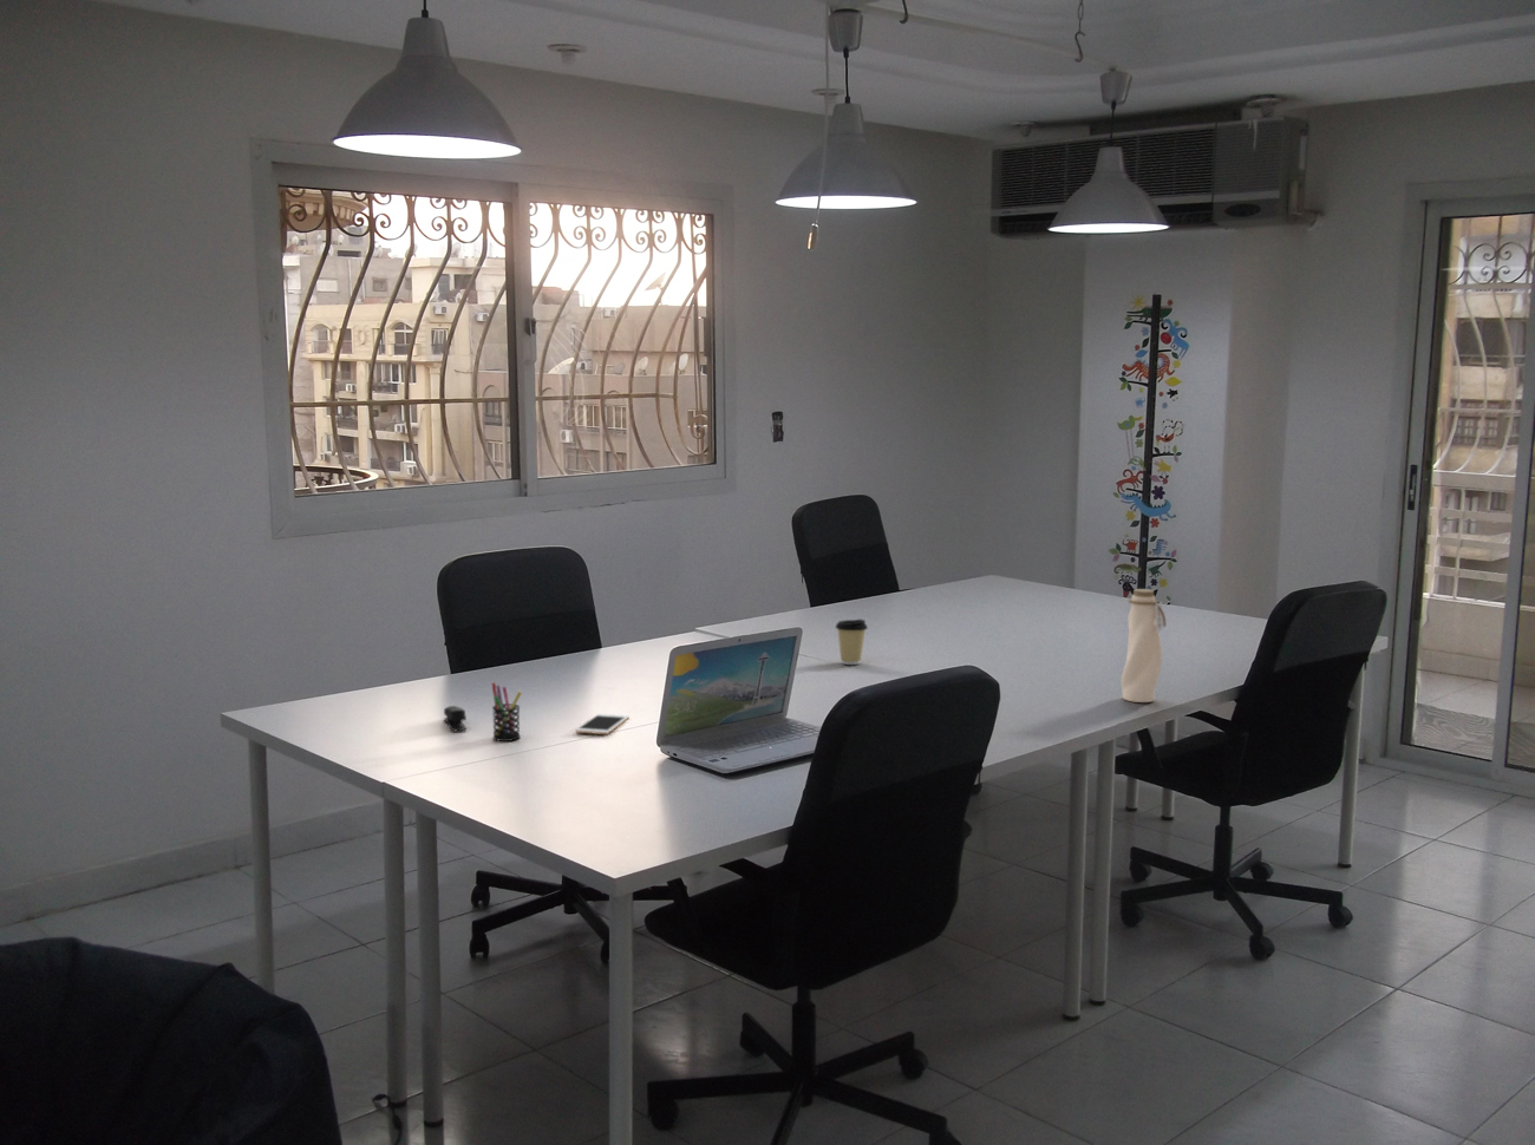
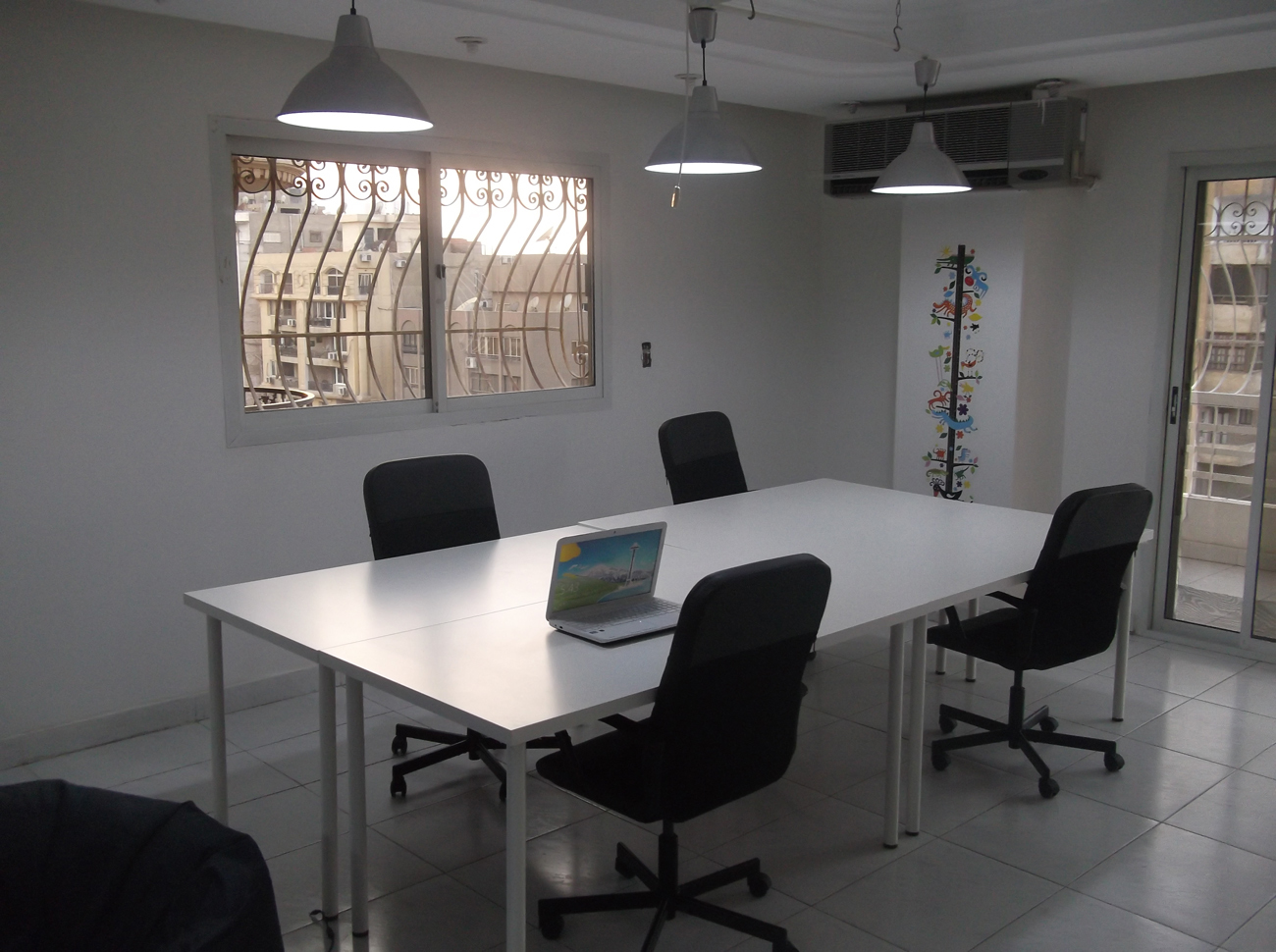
- stapler (455, 714)
- pen holder (503, 711)
- water bottle (1143, 645)
- coffee cup (851, 641)
- cell phone (603, 724)
